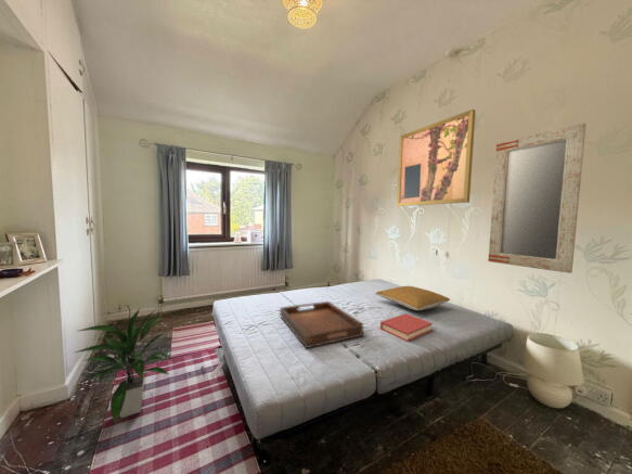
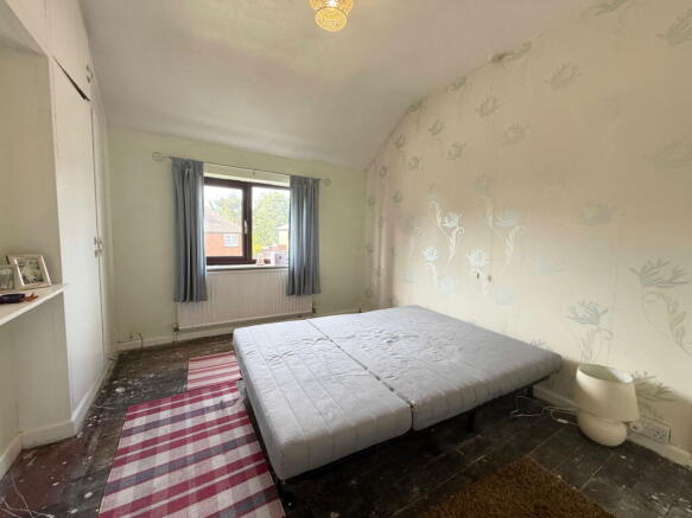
- hardback book (405, 325)
- wall art (430, 165)
- home mirror (530, 202)
- serving tray (319, 320)
- indoor plant (128, 362)
- pillow (411, 296)
